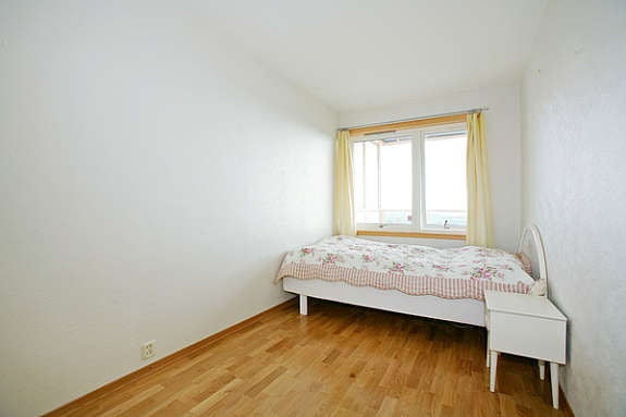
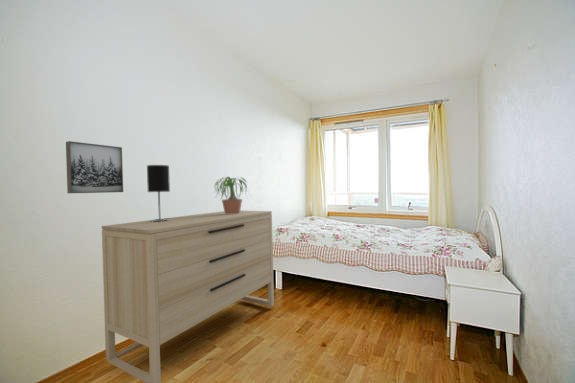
+ potted plant (228, 194)
+ wall art (96, 168)
+ dresser (205, 273)
+ table lamp (158, 193)
